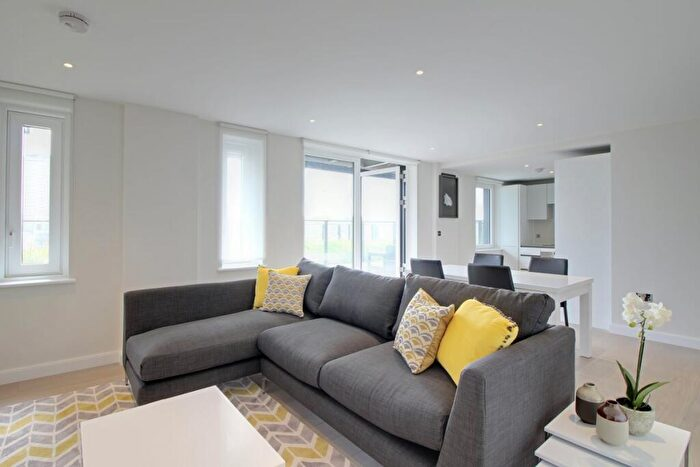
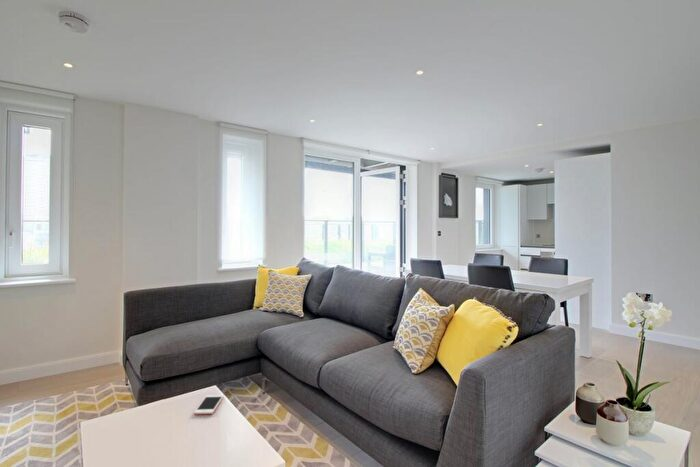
+ cell phone (209, 404)
